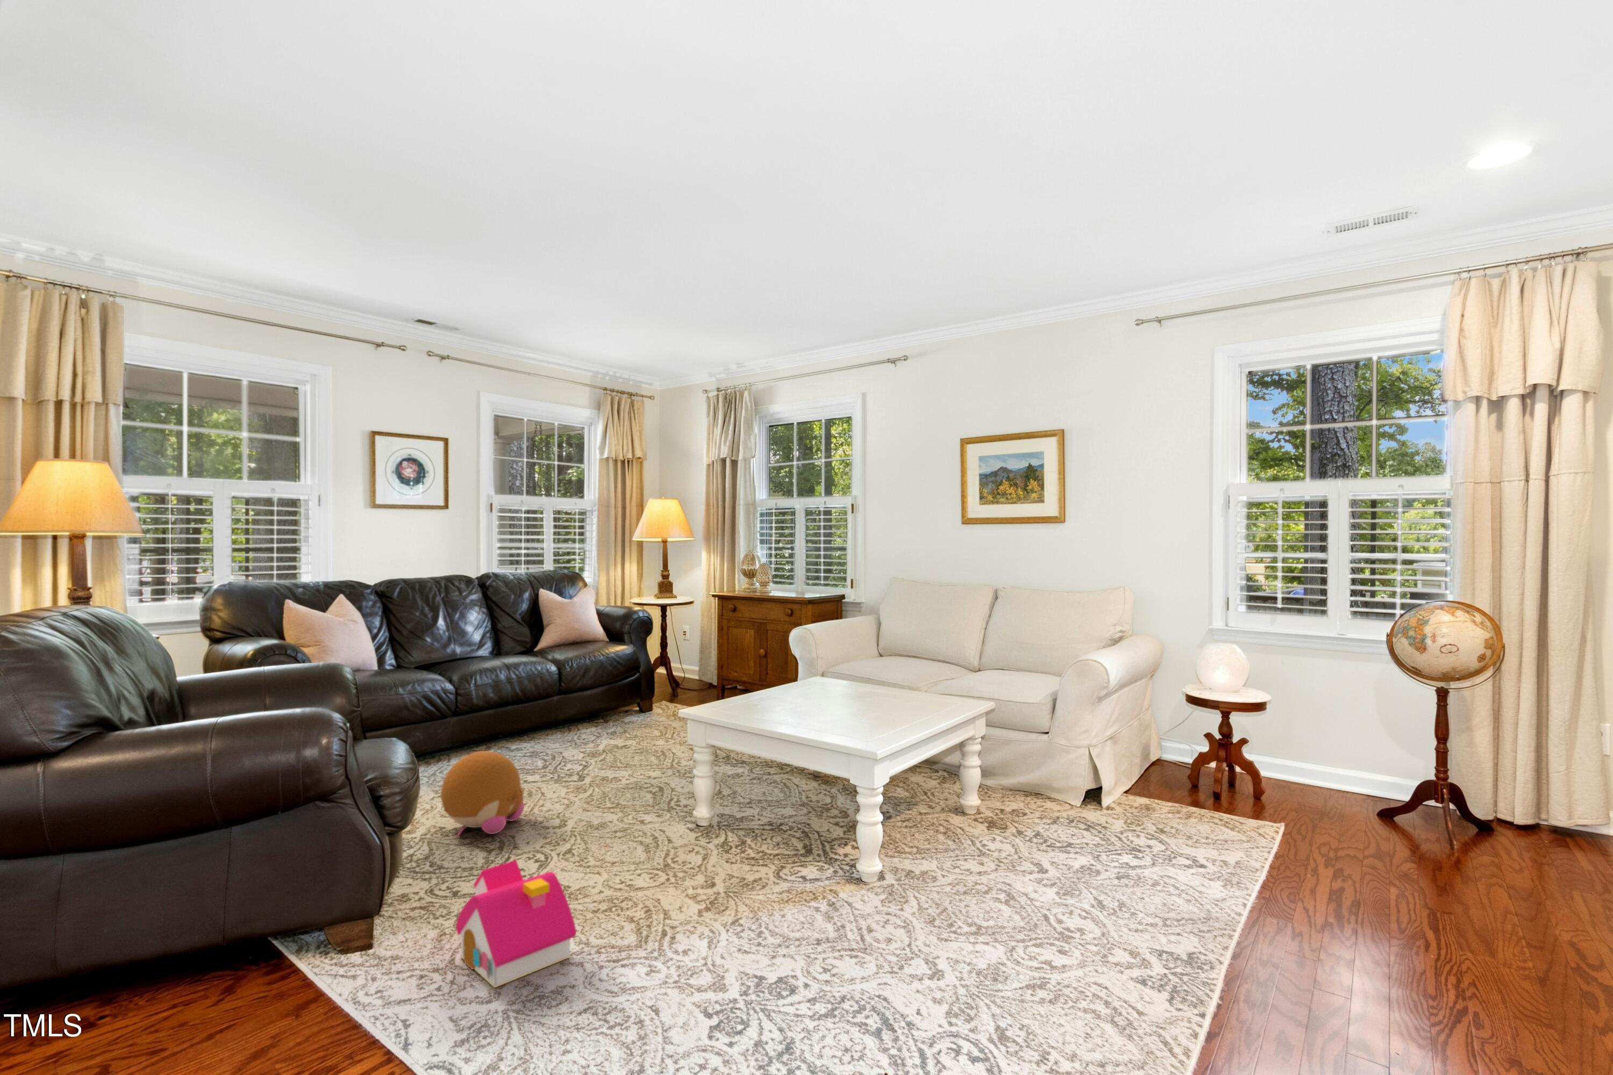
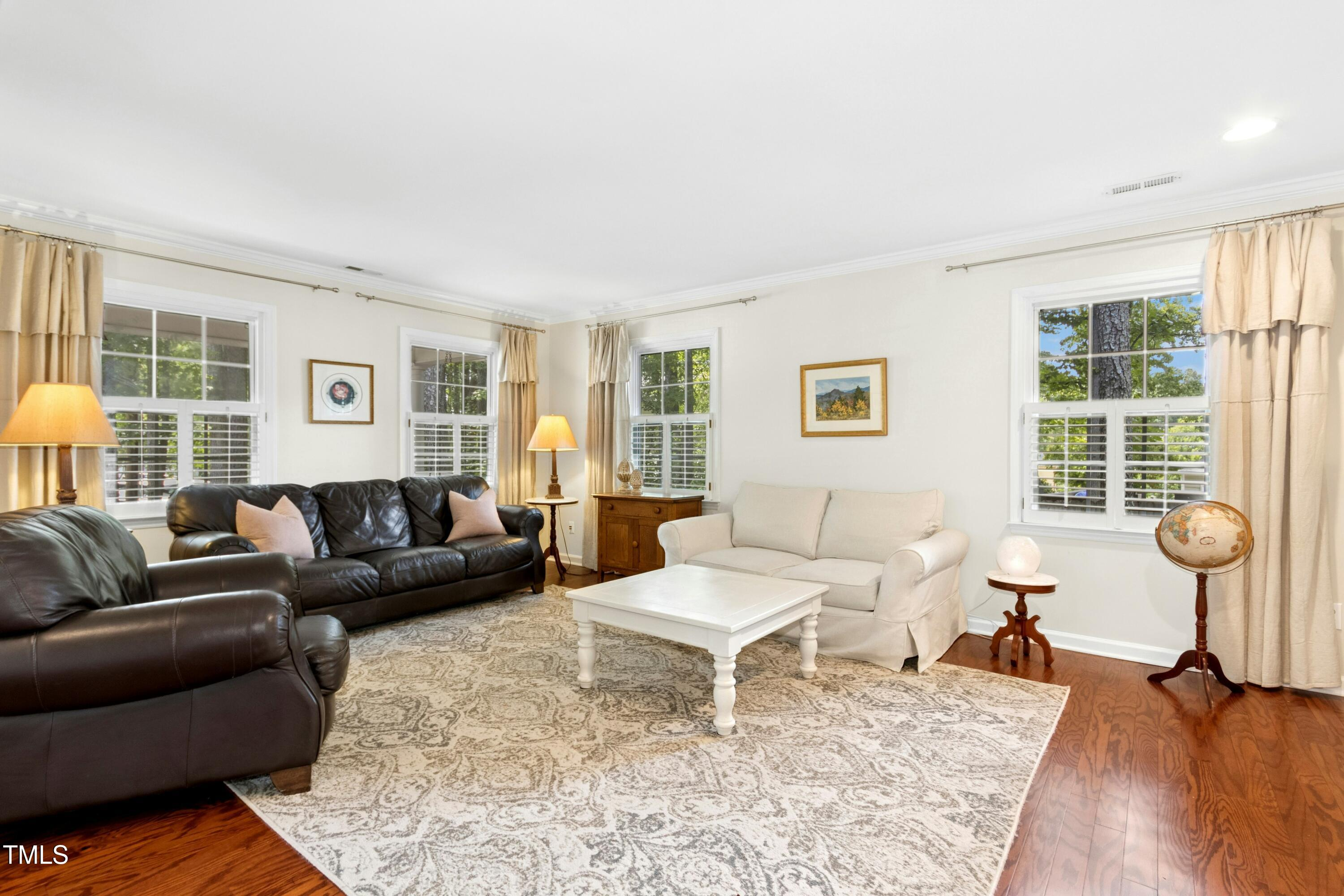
- toy house (506, 914)
- plush toy (484, 789)
